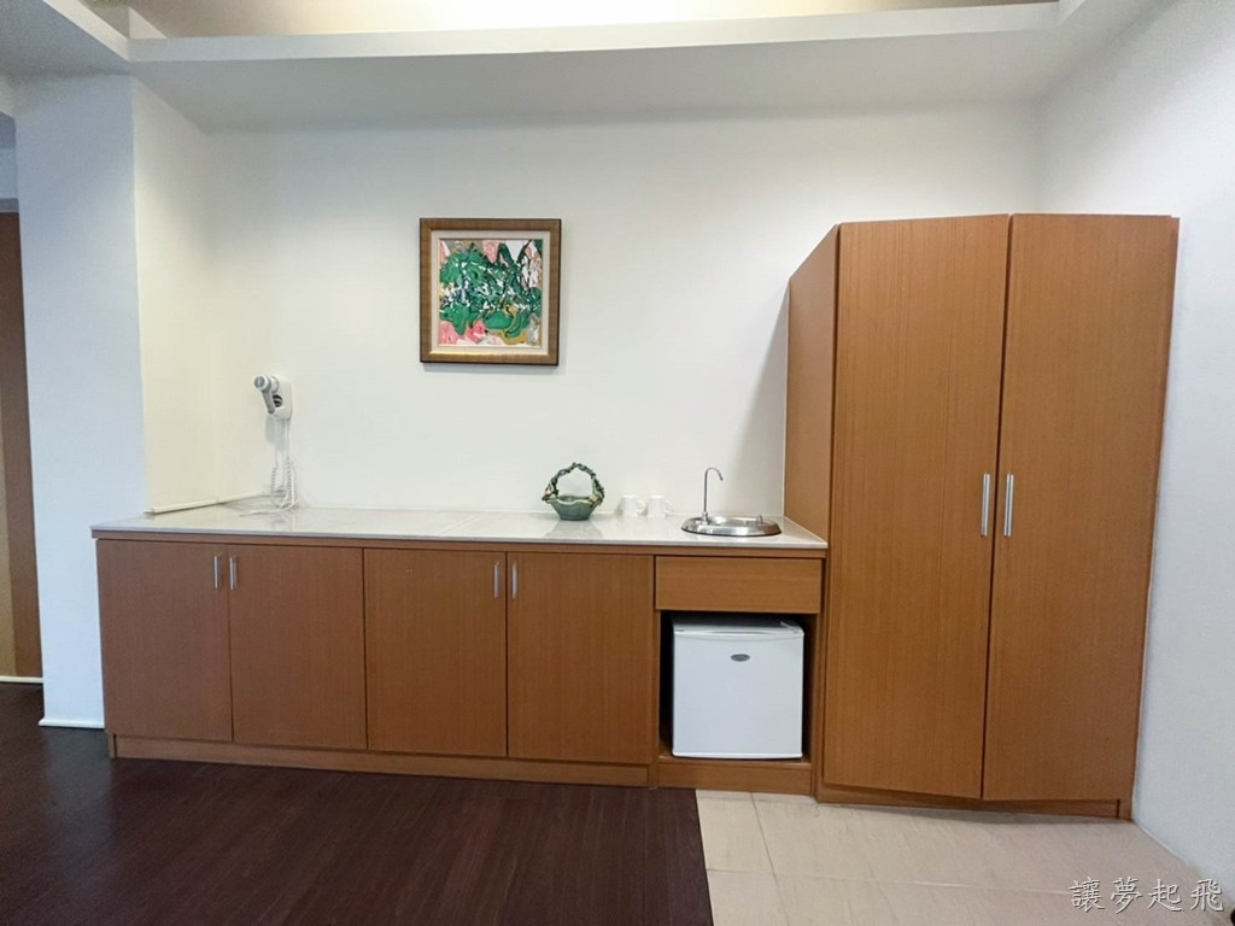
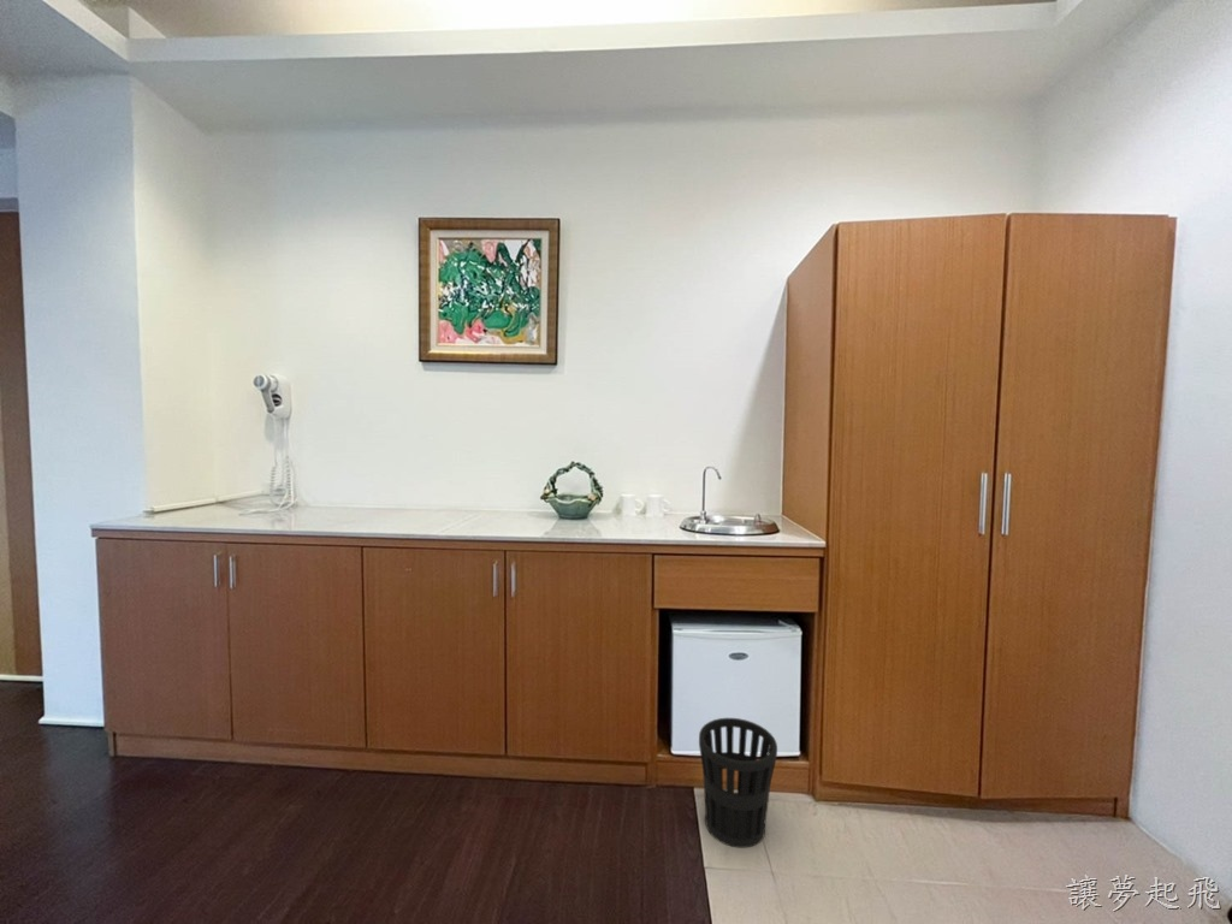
+ wastebasket (738, 781)
